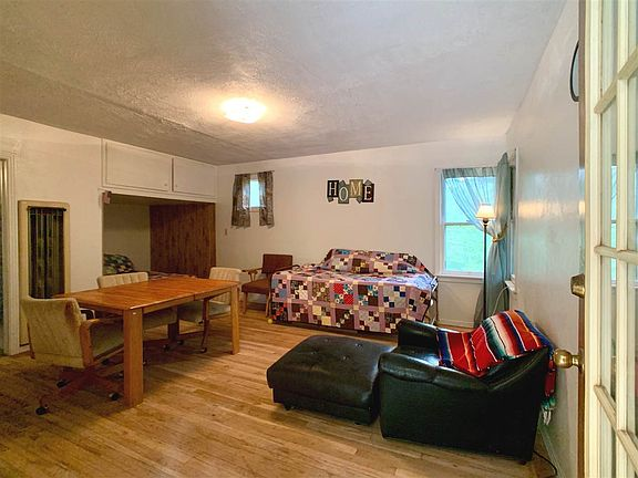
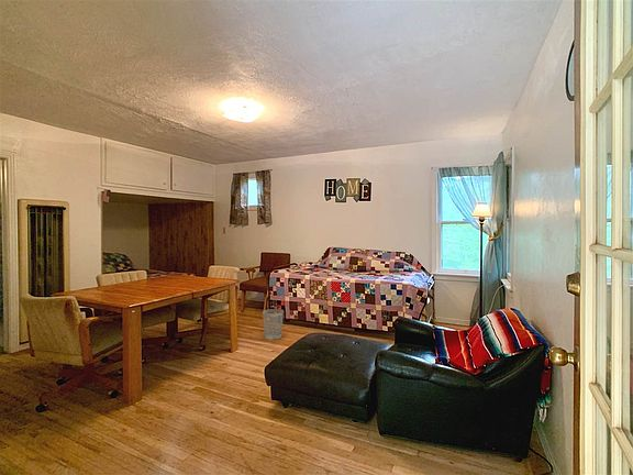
+ wastebasket (273, 323)
